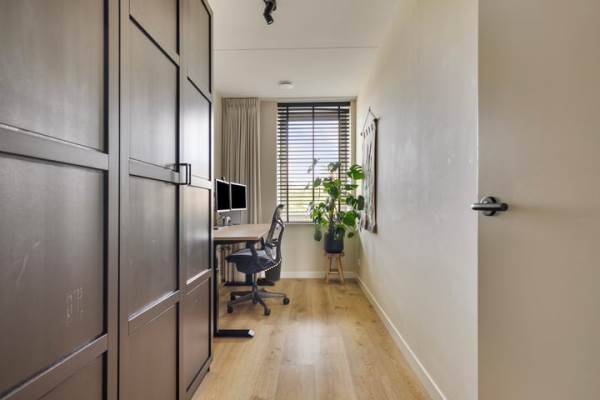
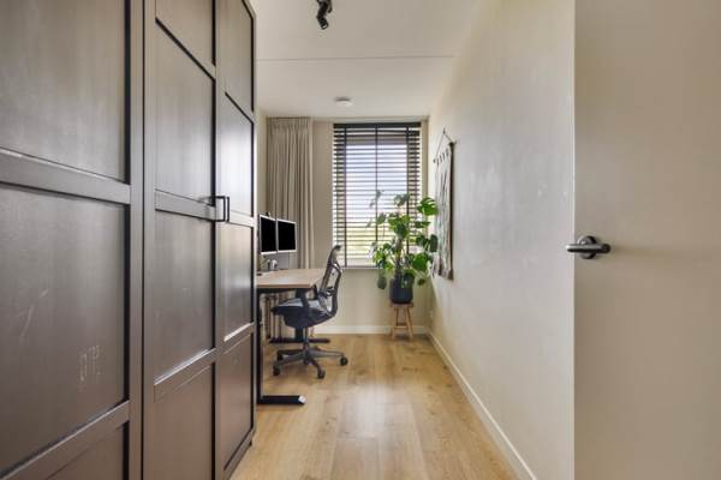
- wastebasket (272, 268)
